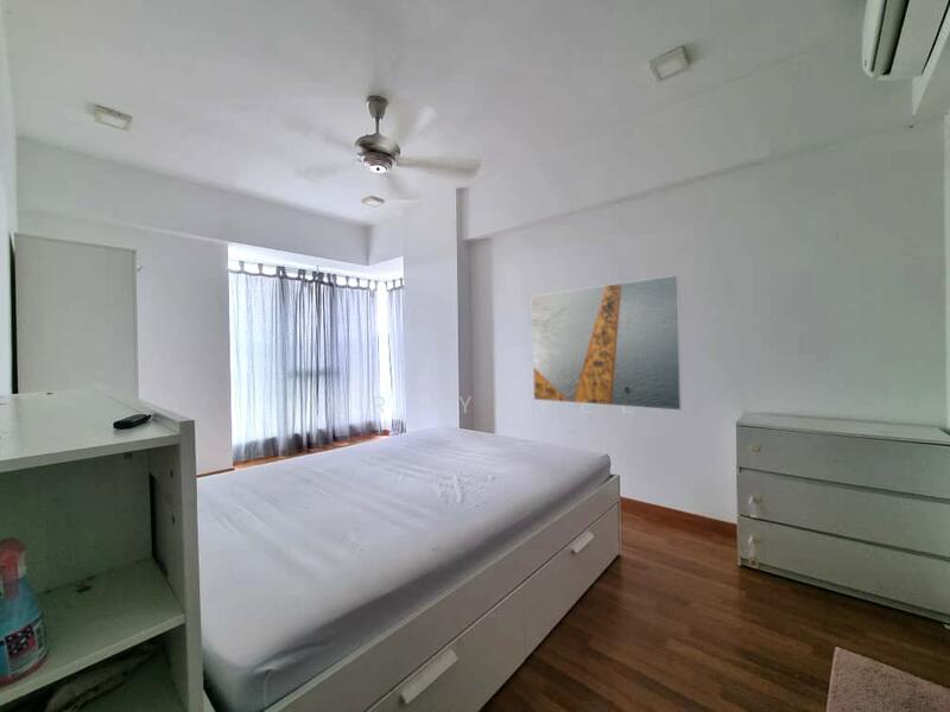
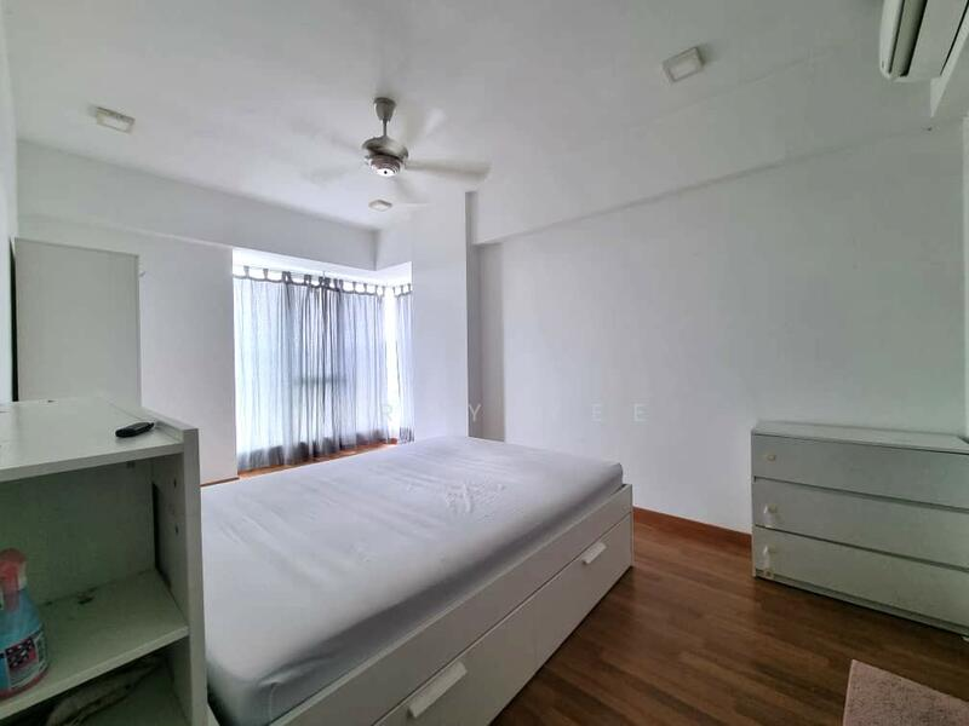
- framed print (596, 345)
